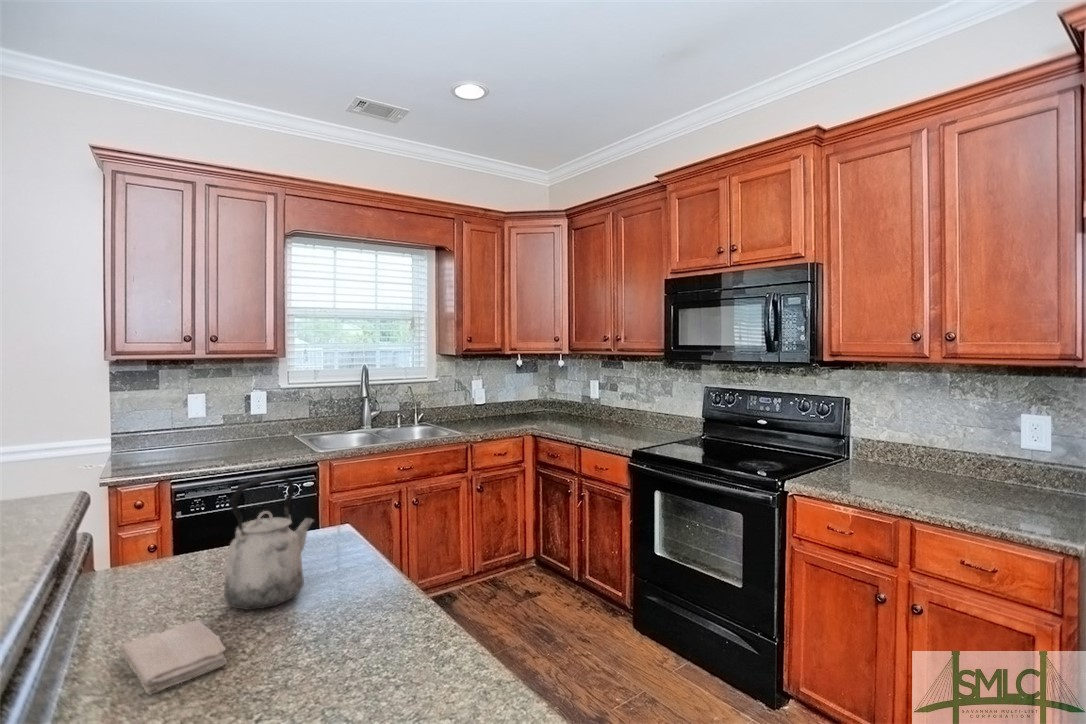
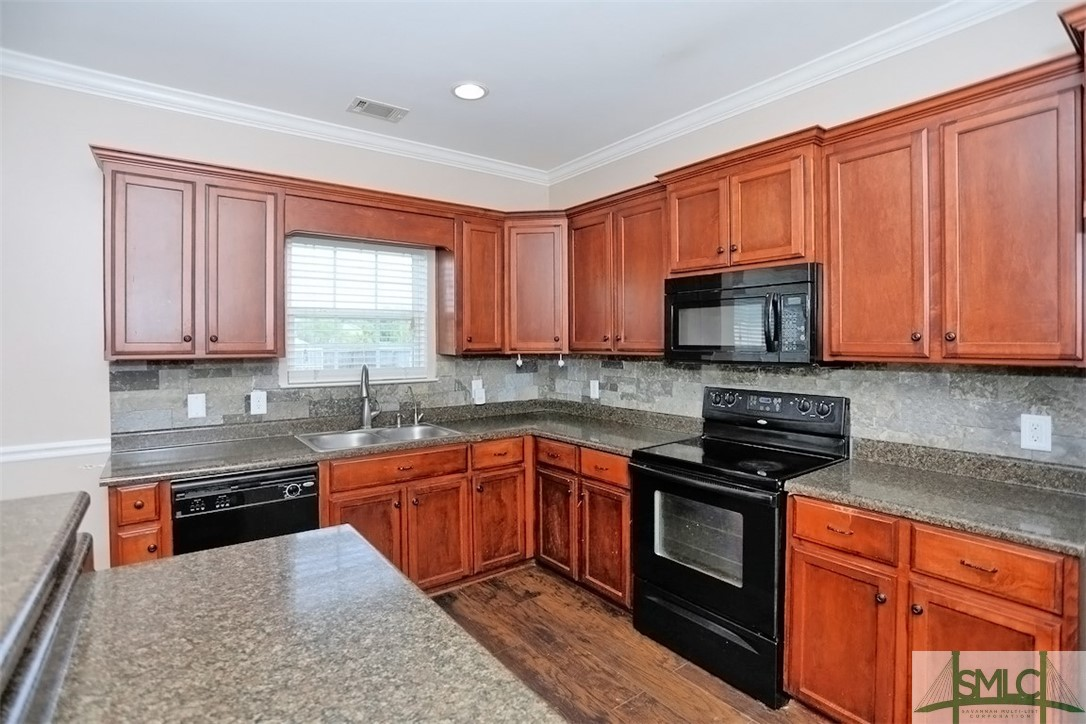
- kettle (276, 535)
- washcloth (174, 652)
